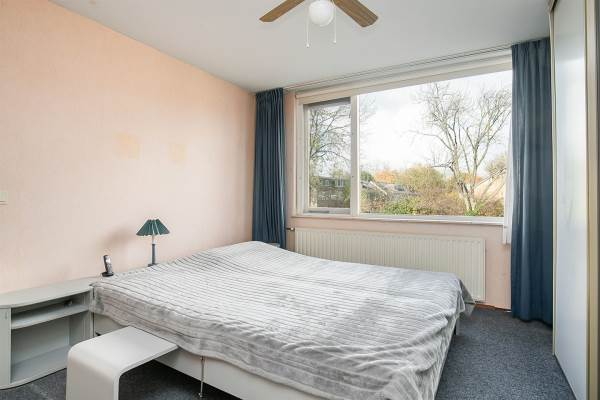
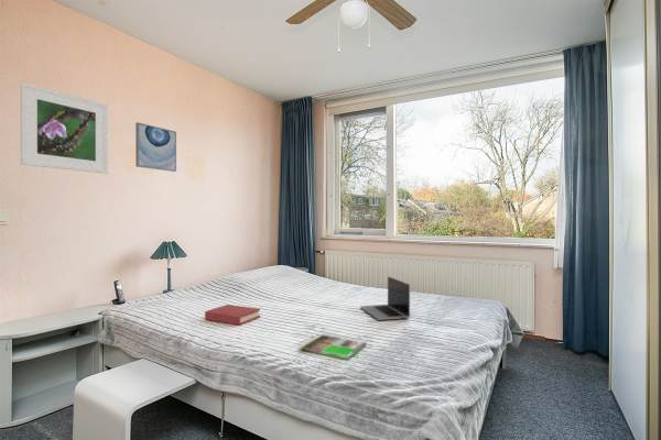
+ laptop (388, 296)
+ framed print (67, 132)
+ hardback book (232, 314)
+ magazine (333, 345)
+ wall art (156, 147)
